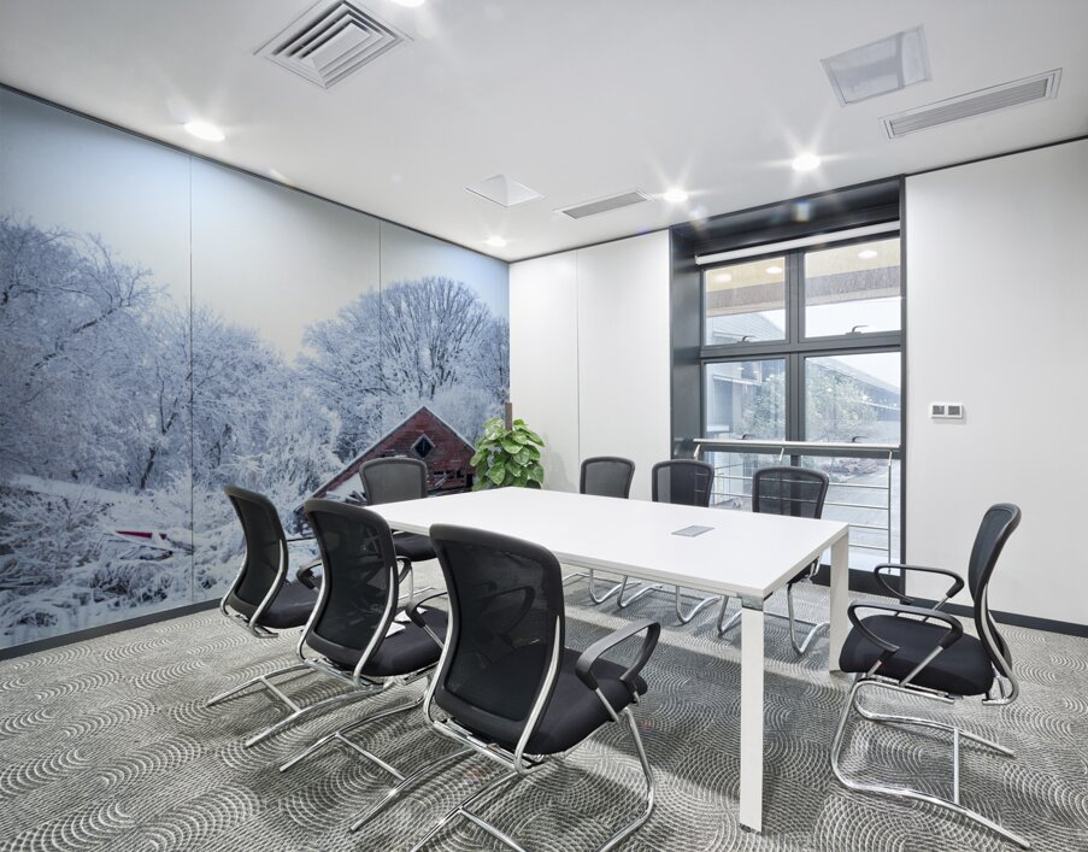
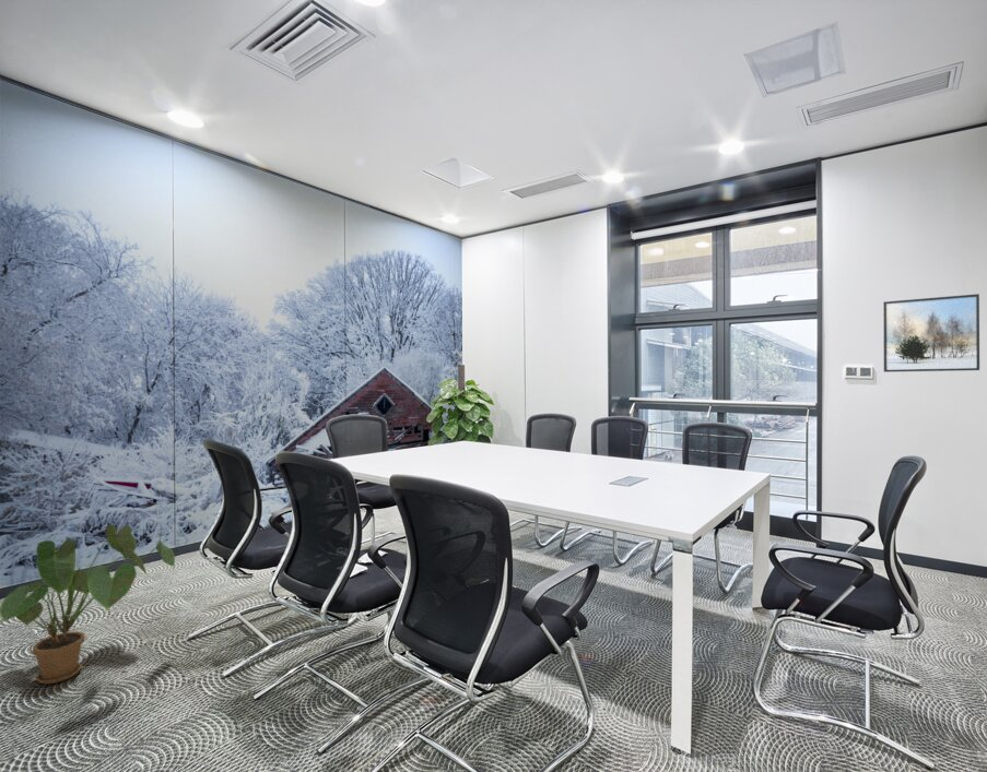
+ house plant (84, 599)
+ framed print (929, 334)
